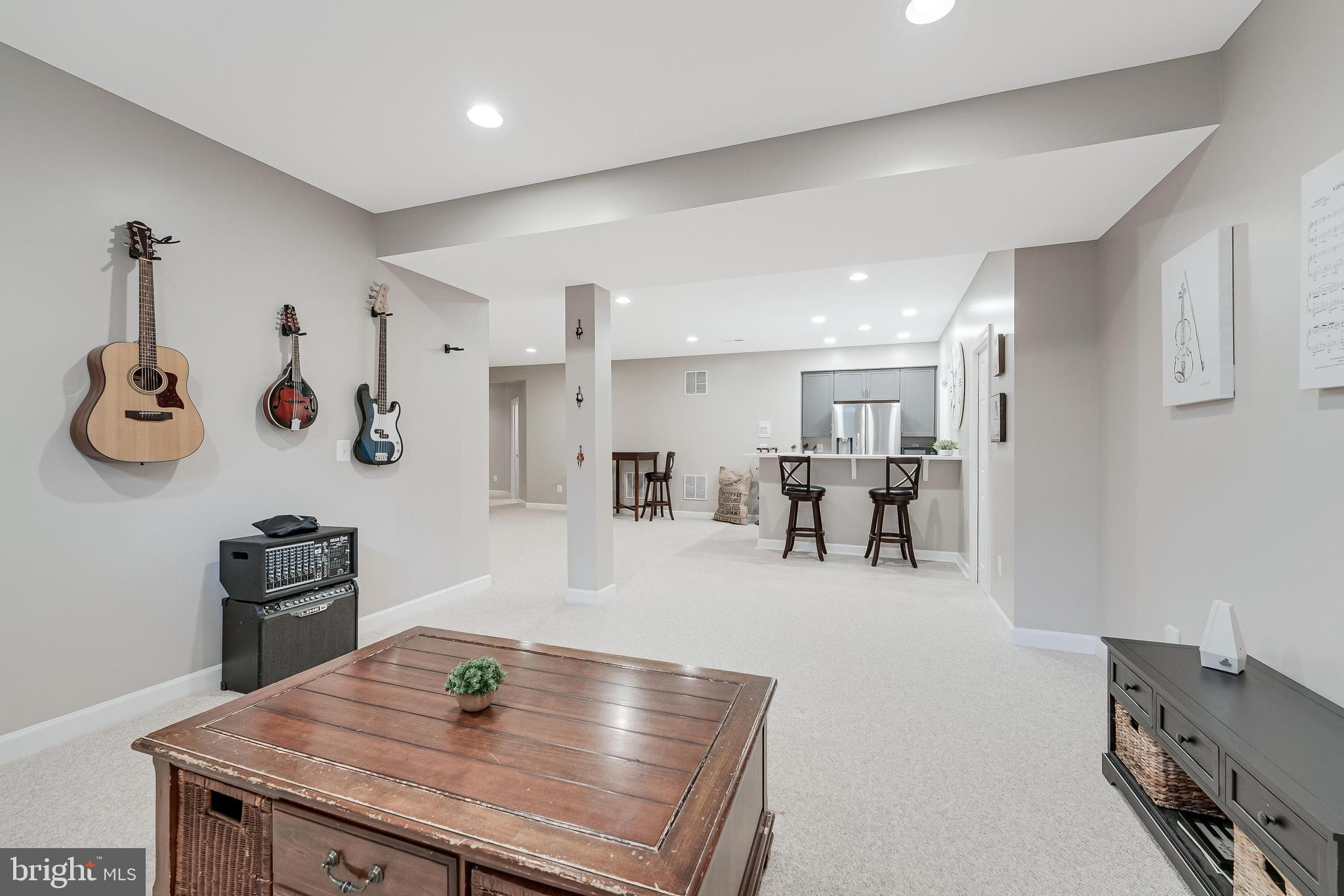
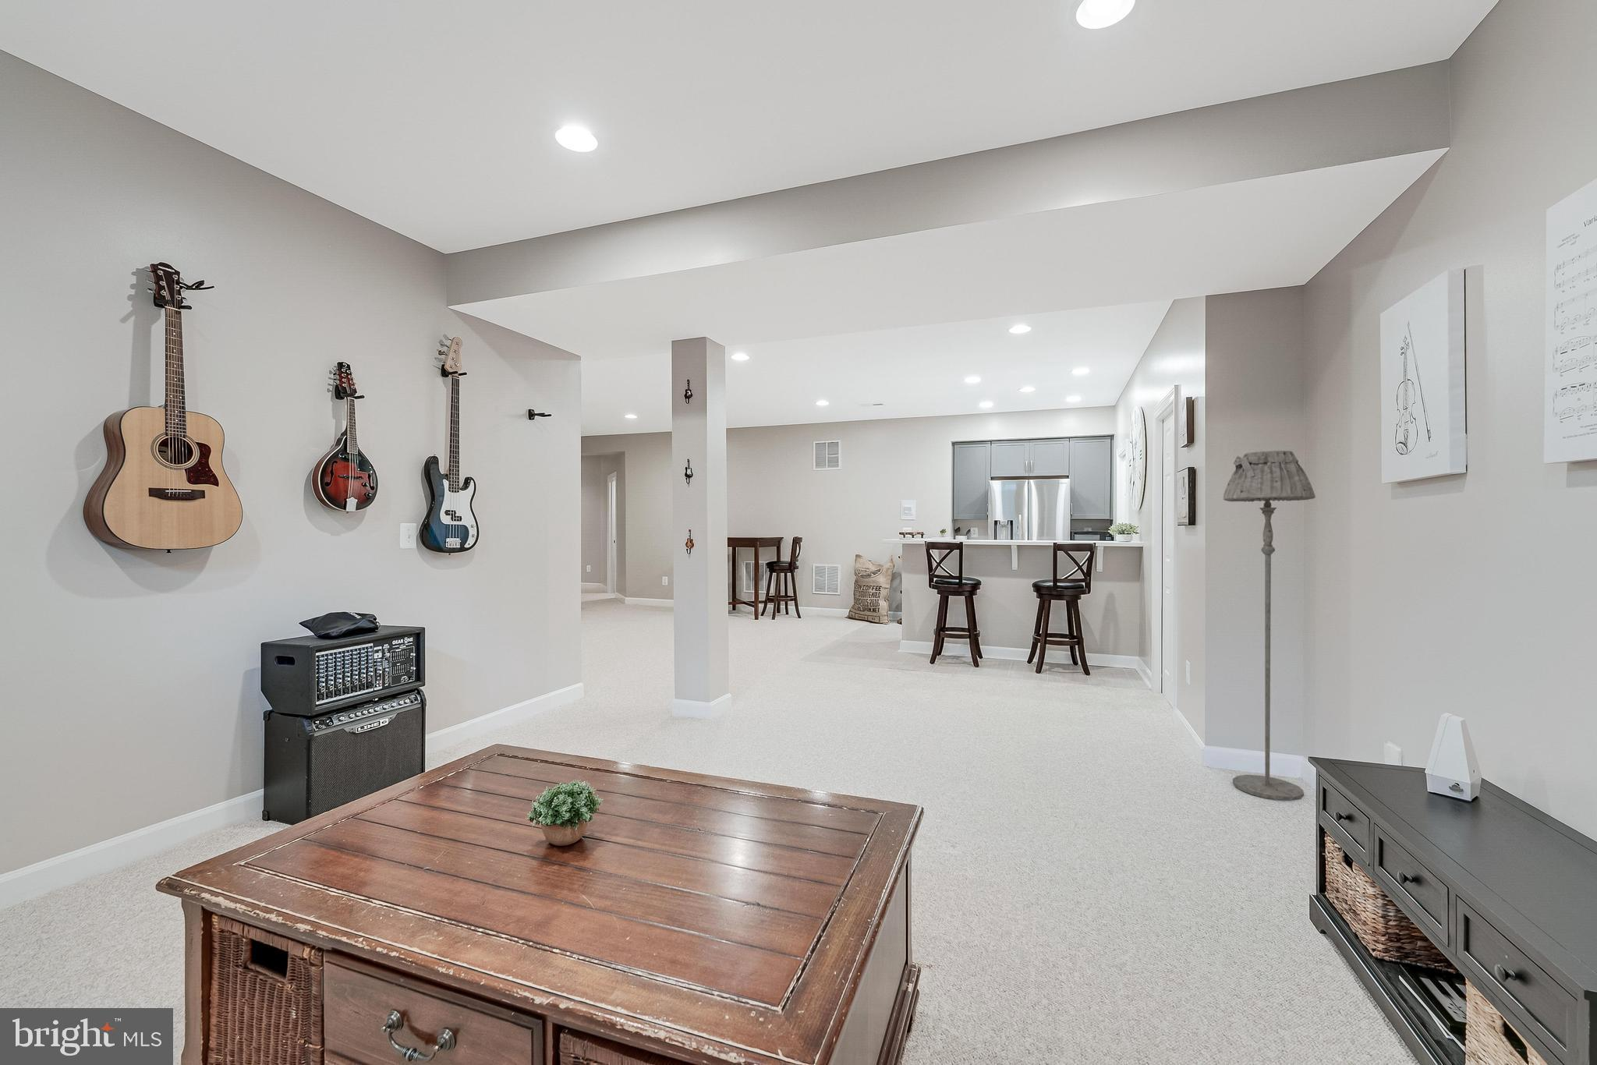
+ floor lamp (1267, 620)
